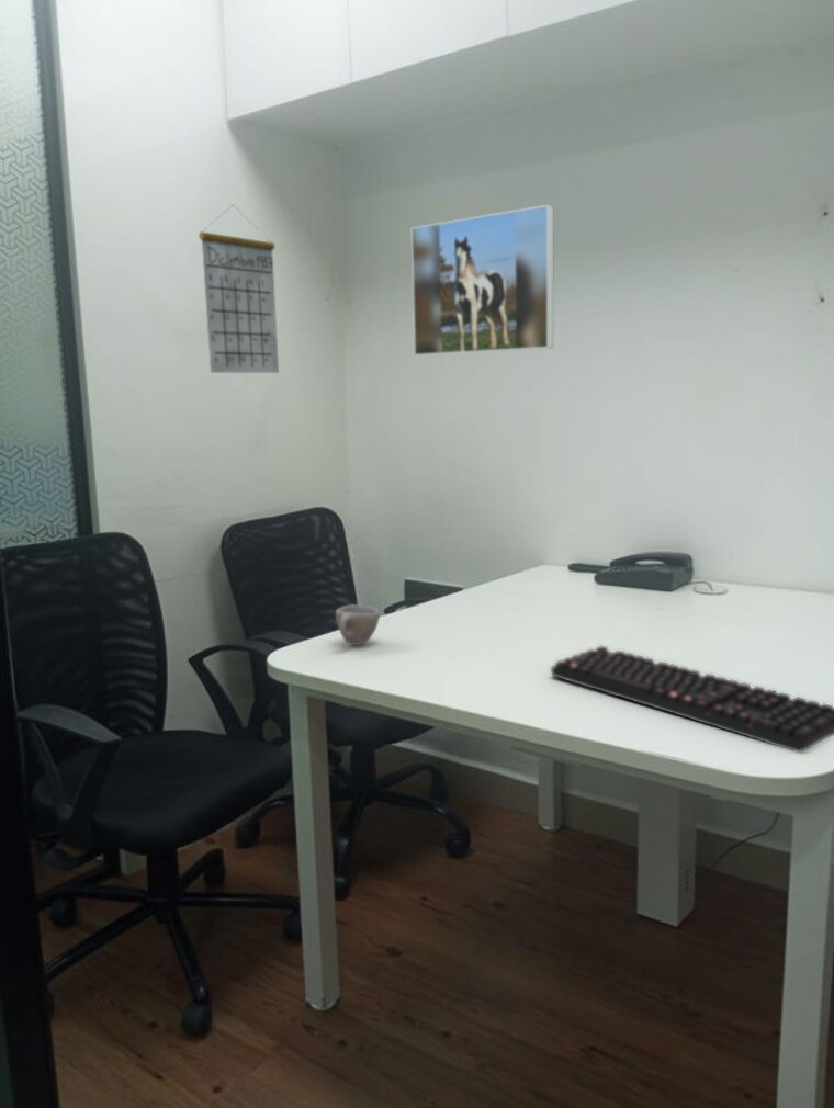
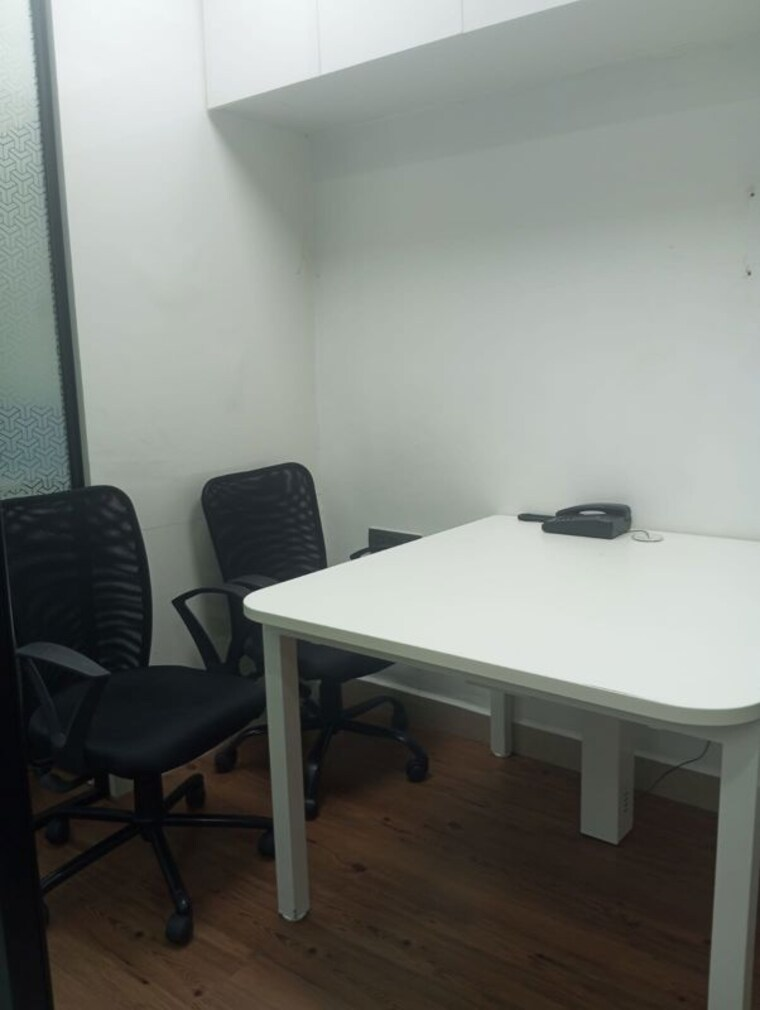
- calendar (240, 290)
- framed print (478, 285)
- cup (354, 628)
- keyboard (686, 690)
